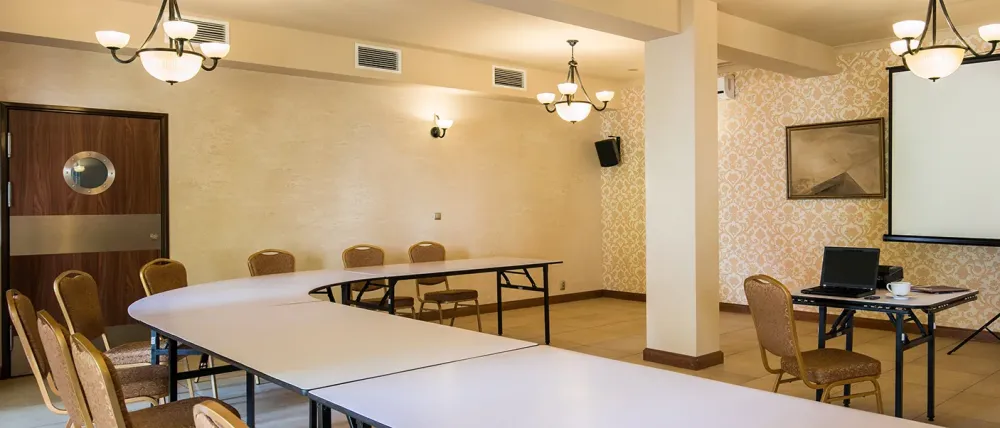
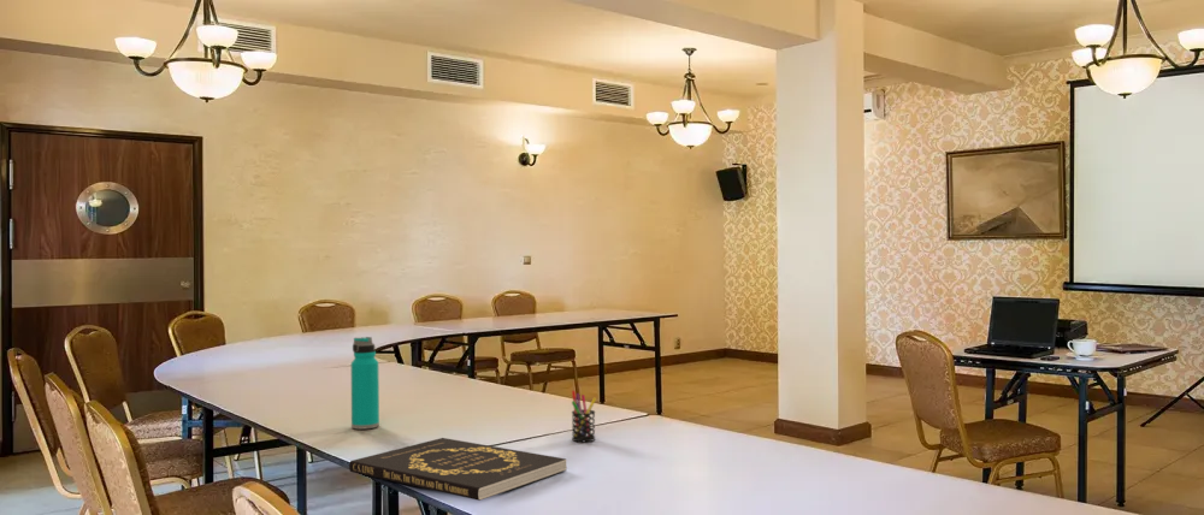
+ book (458, 464)
+ water bottle (365, 381)
+ pen holder (580, 415)
